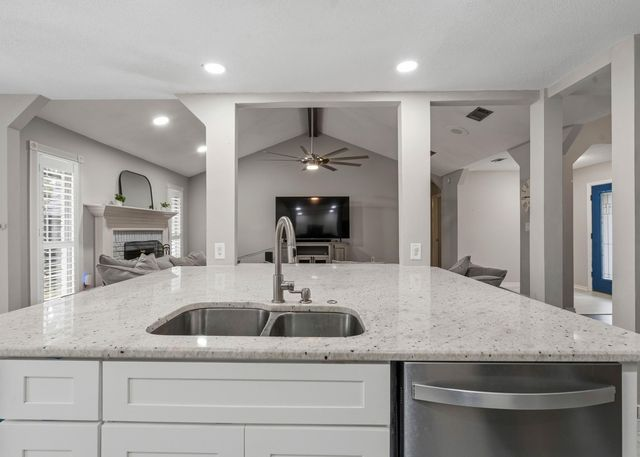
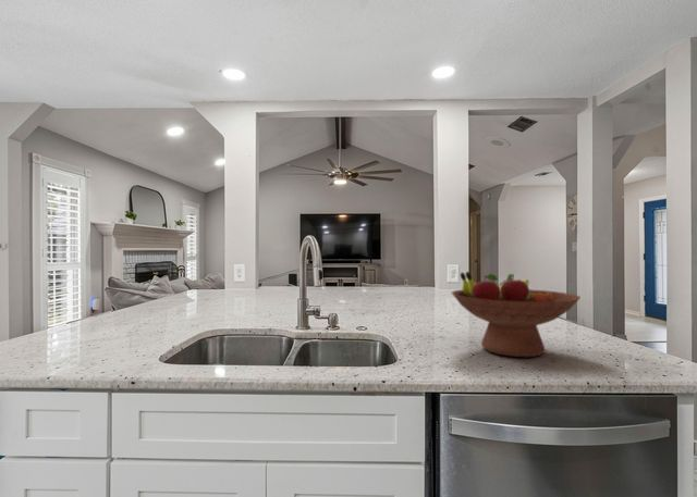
+ fruit bowl (512, 311)
